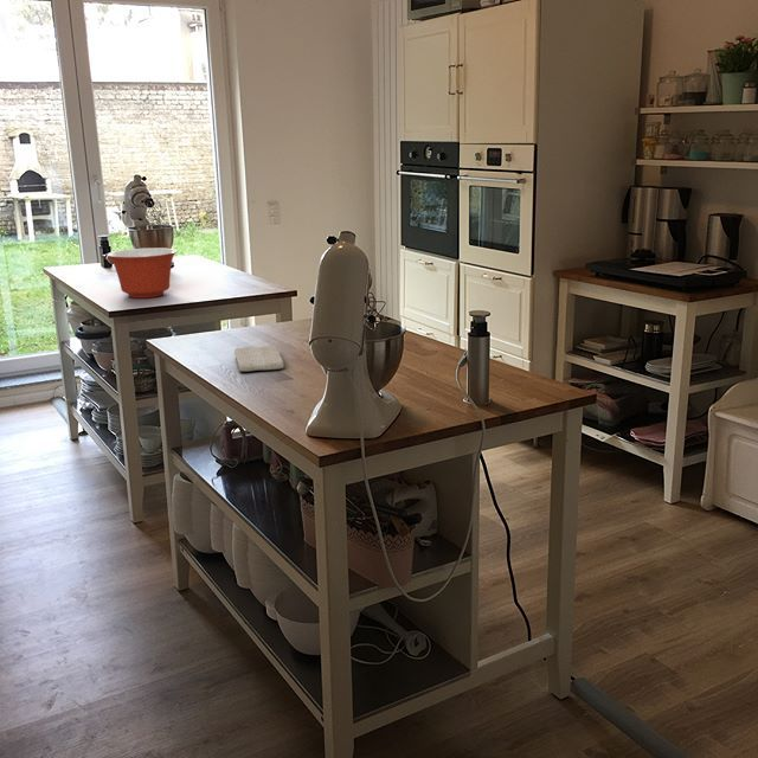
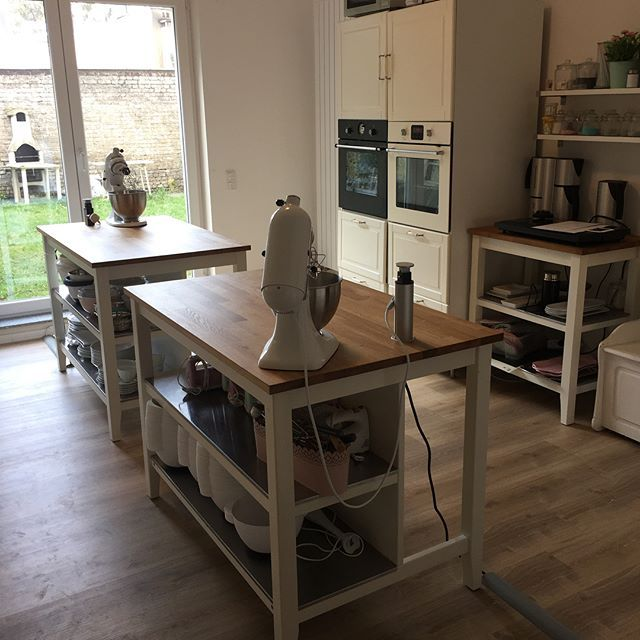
- mixing bowl (143, 274)
- washcloth (258, 356)
